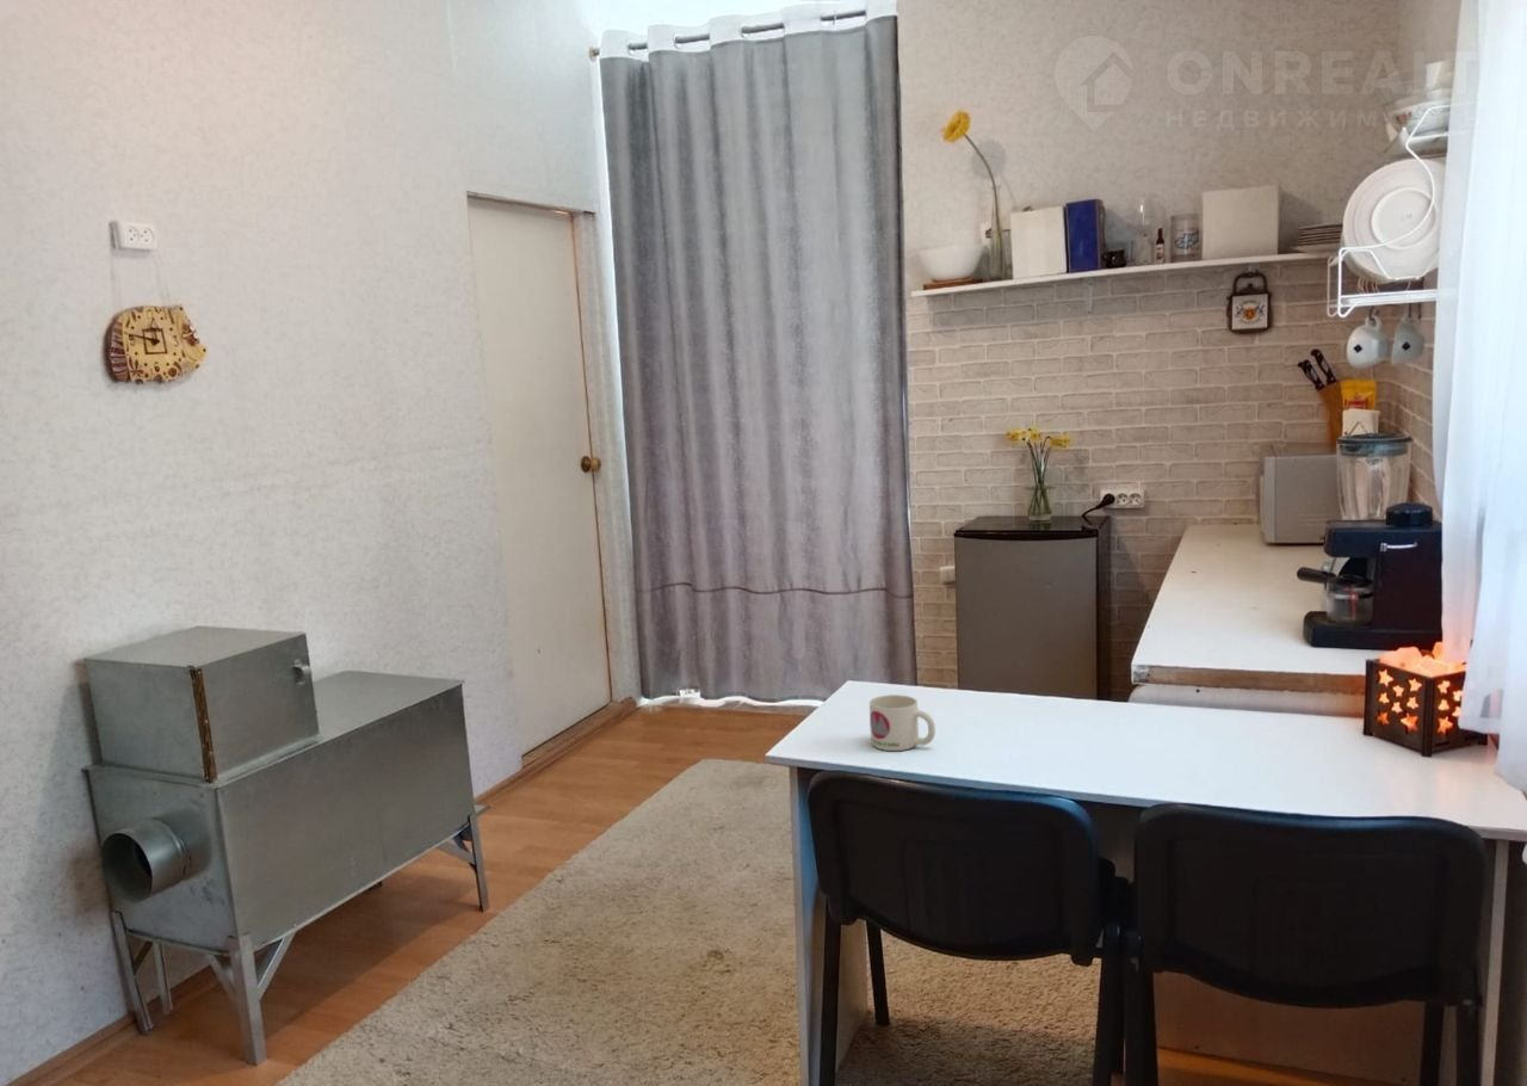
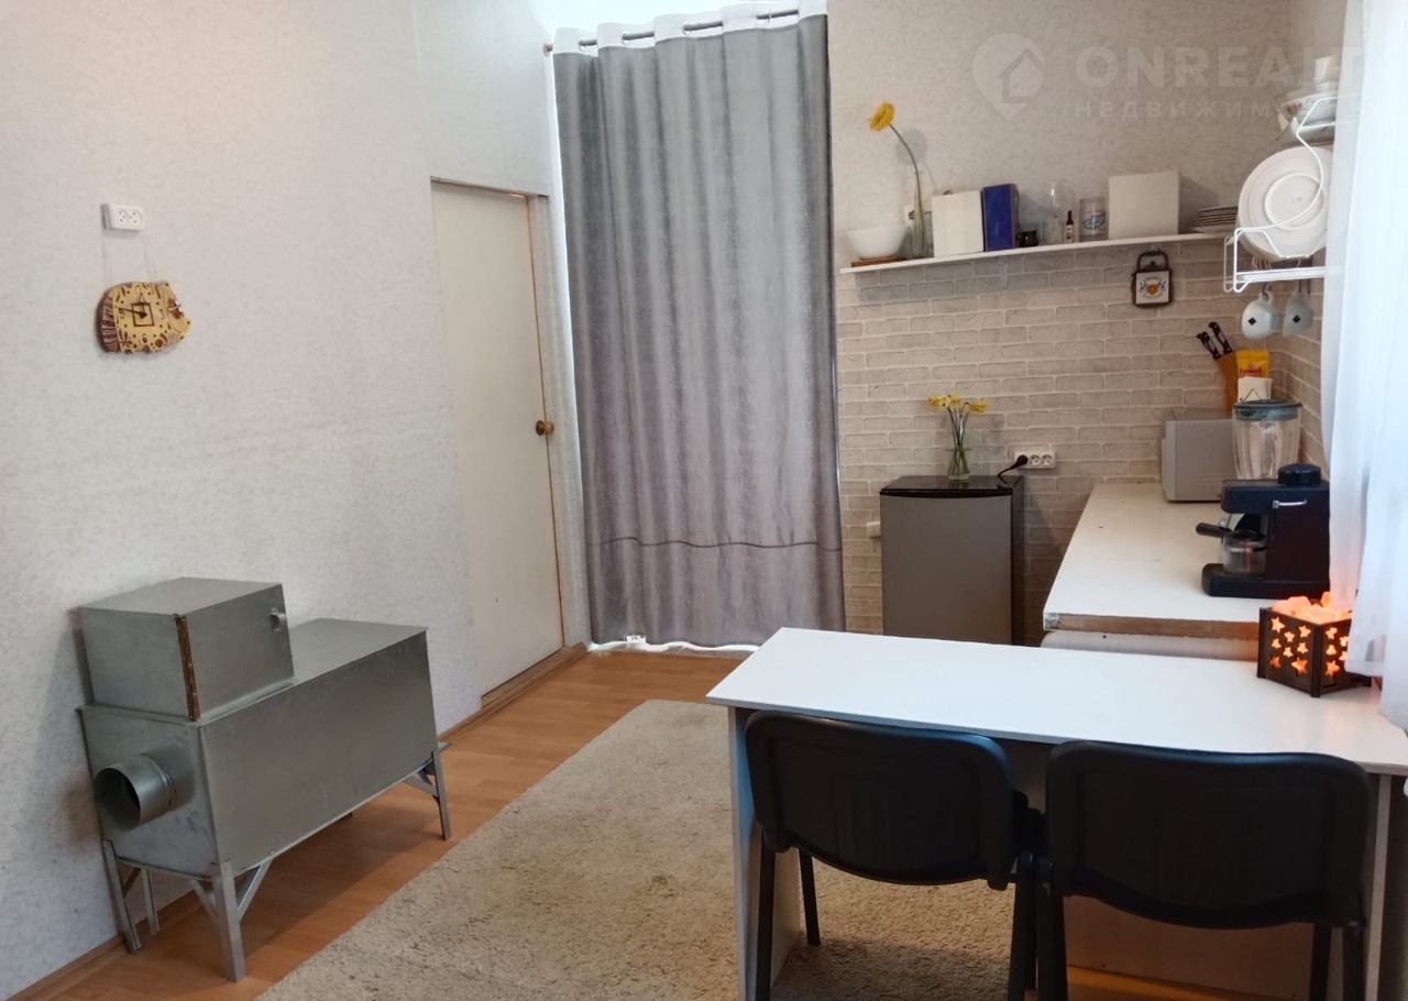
- mug (902, 723)
